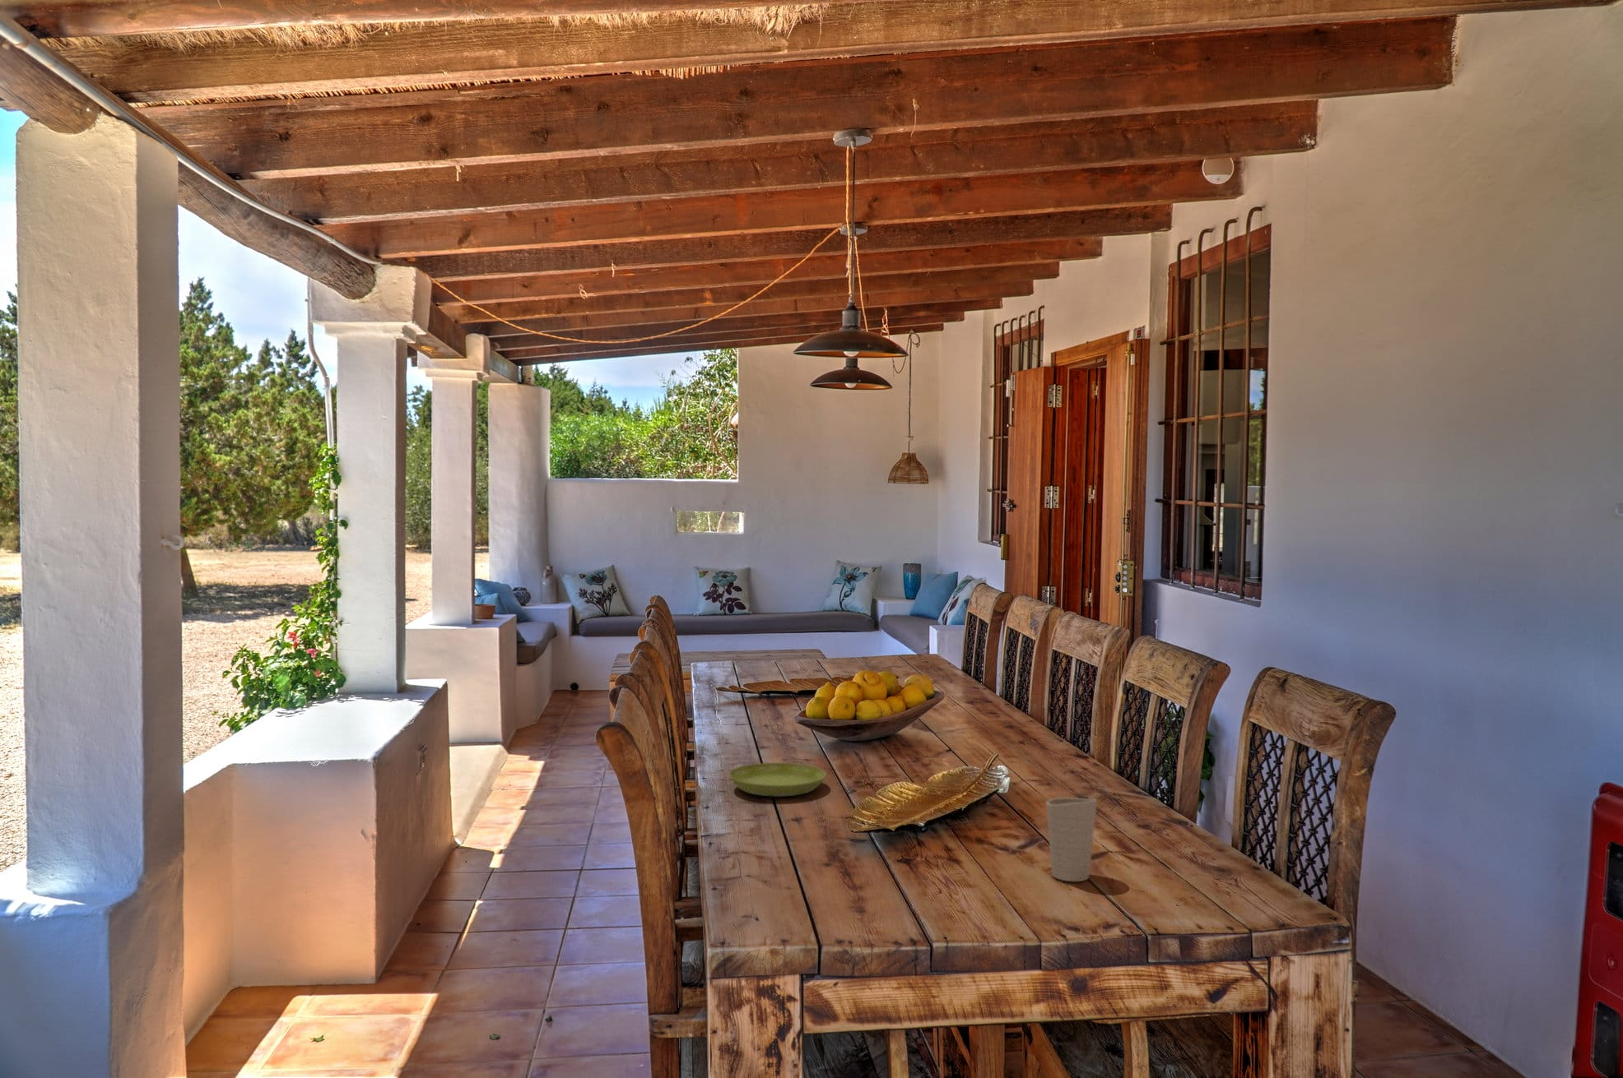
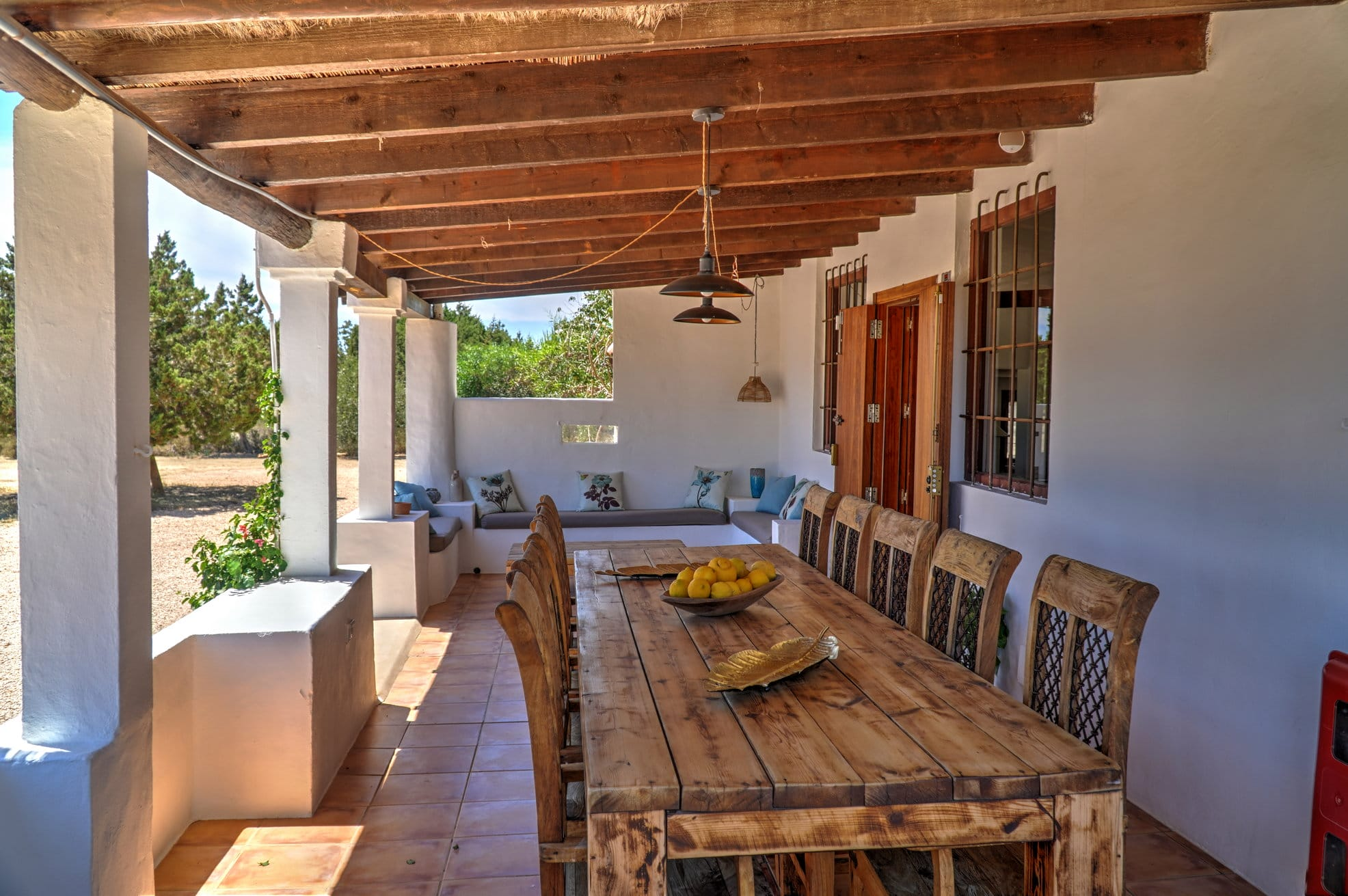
- saucer (777, 781)
- cup (1070, 835)
